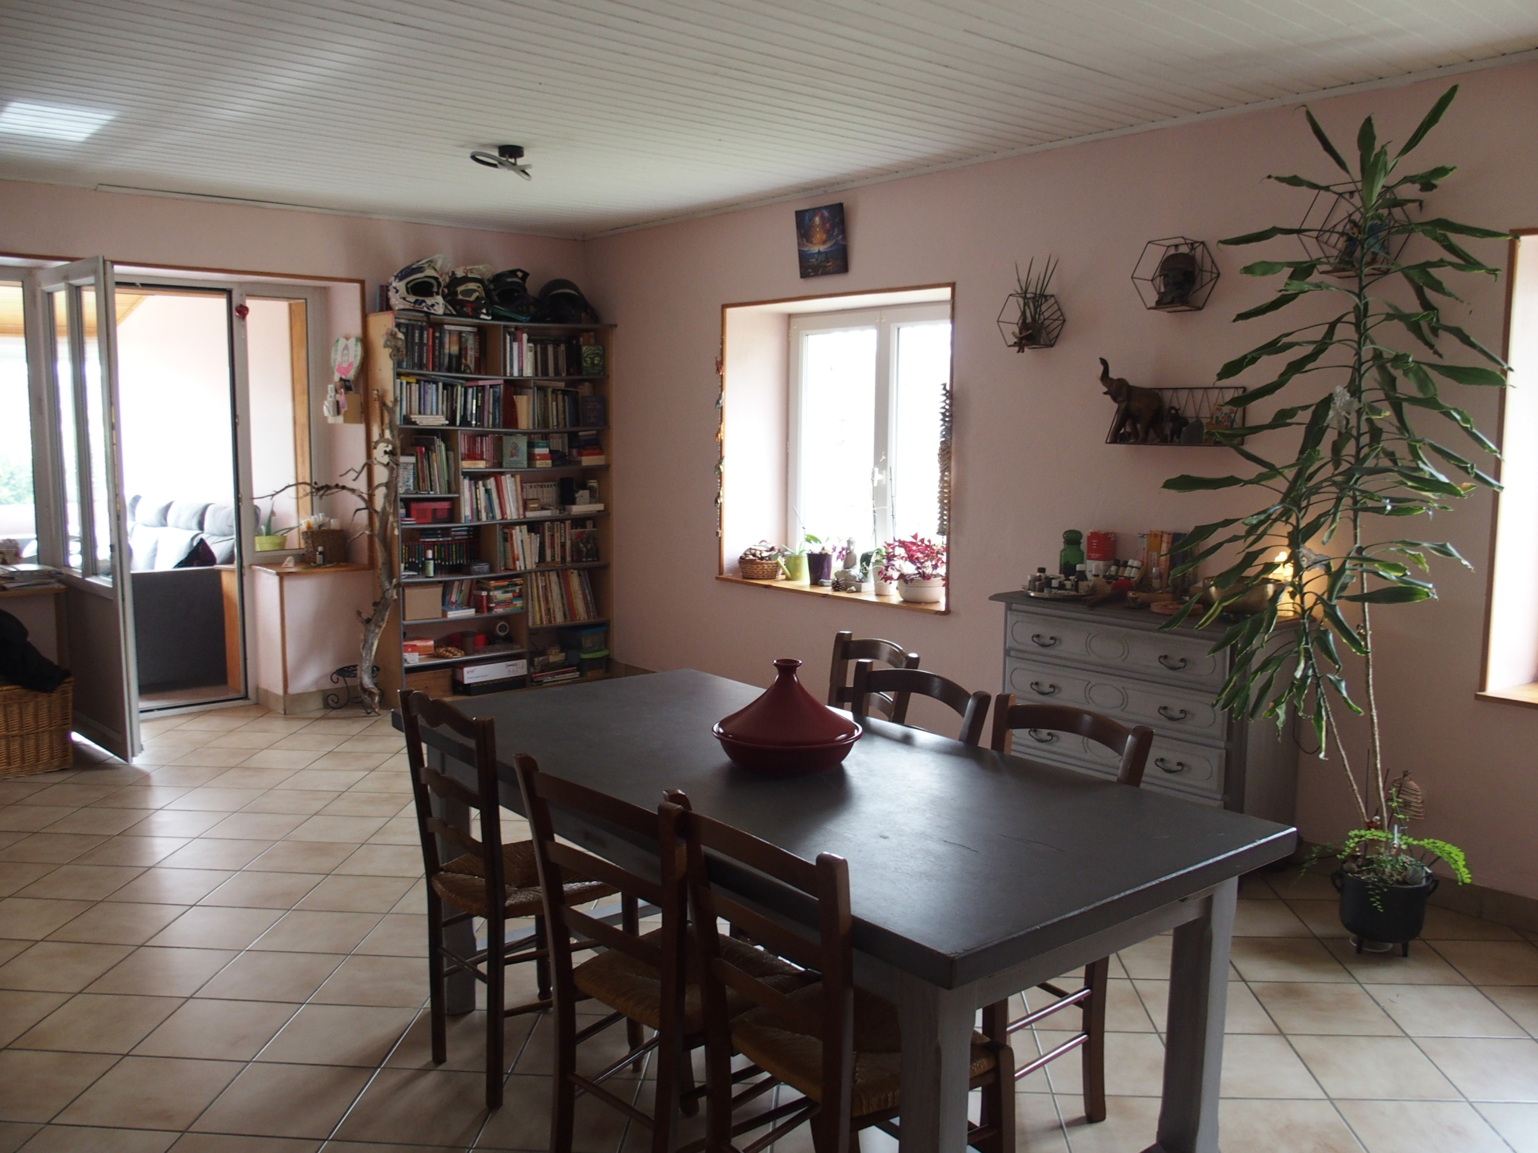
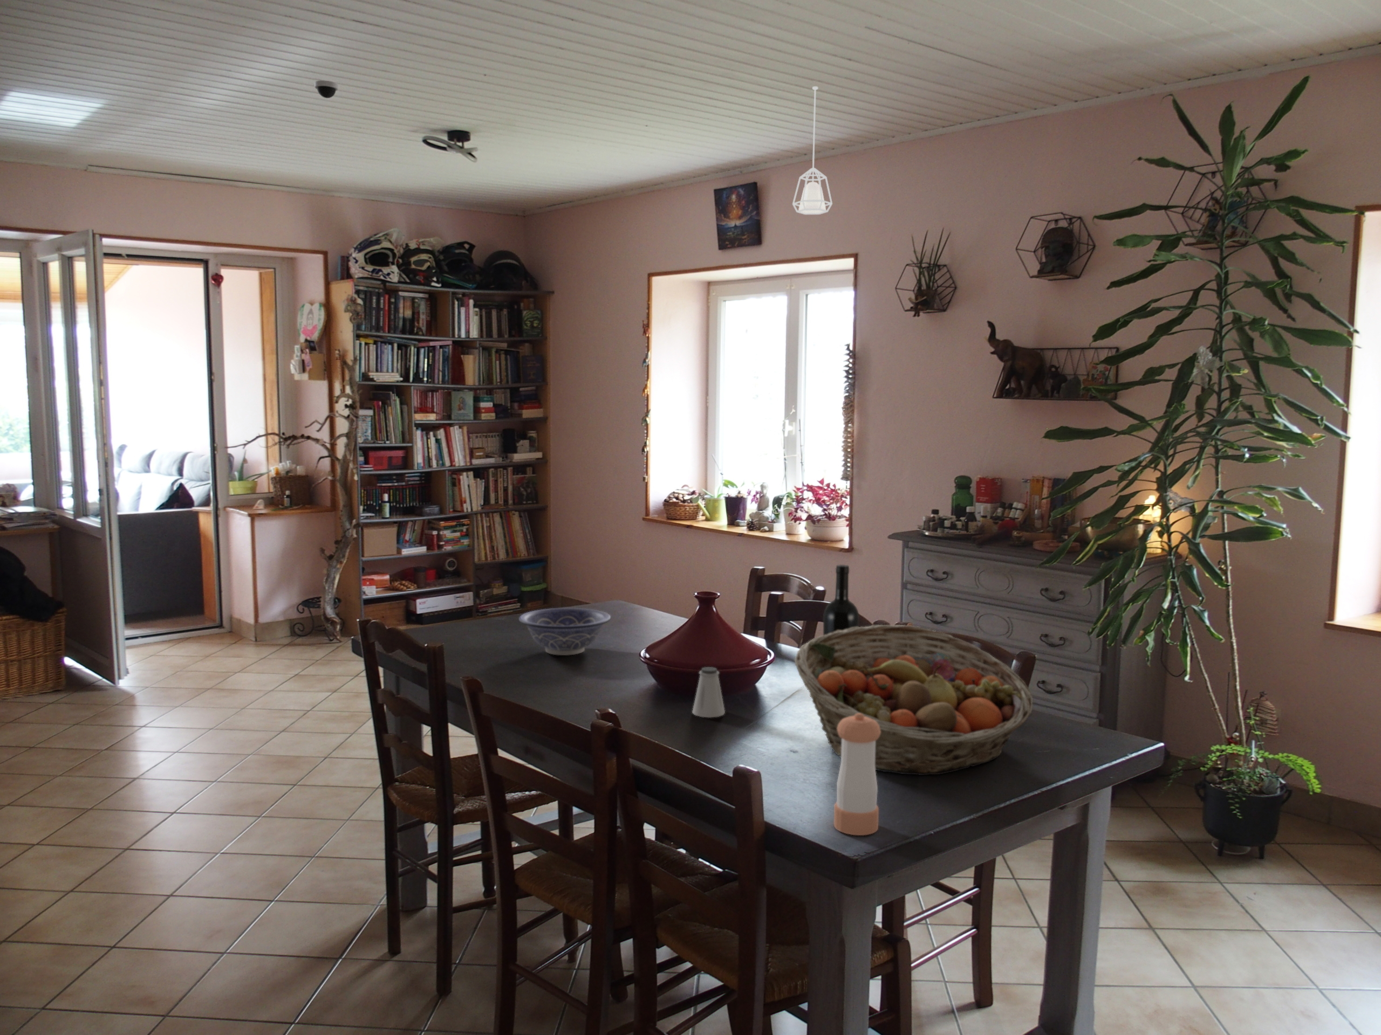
+ dome security camera (326, 90)
+ decorative bowl (564, 634)
+ pepper shaker (857, 771)
+ pendant lamp (813, 150)
+ saltshaker (709, 690)
+ wine bottle (841, 627)
+ fruit basket (912, 696)
